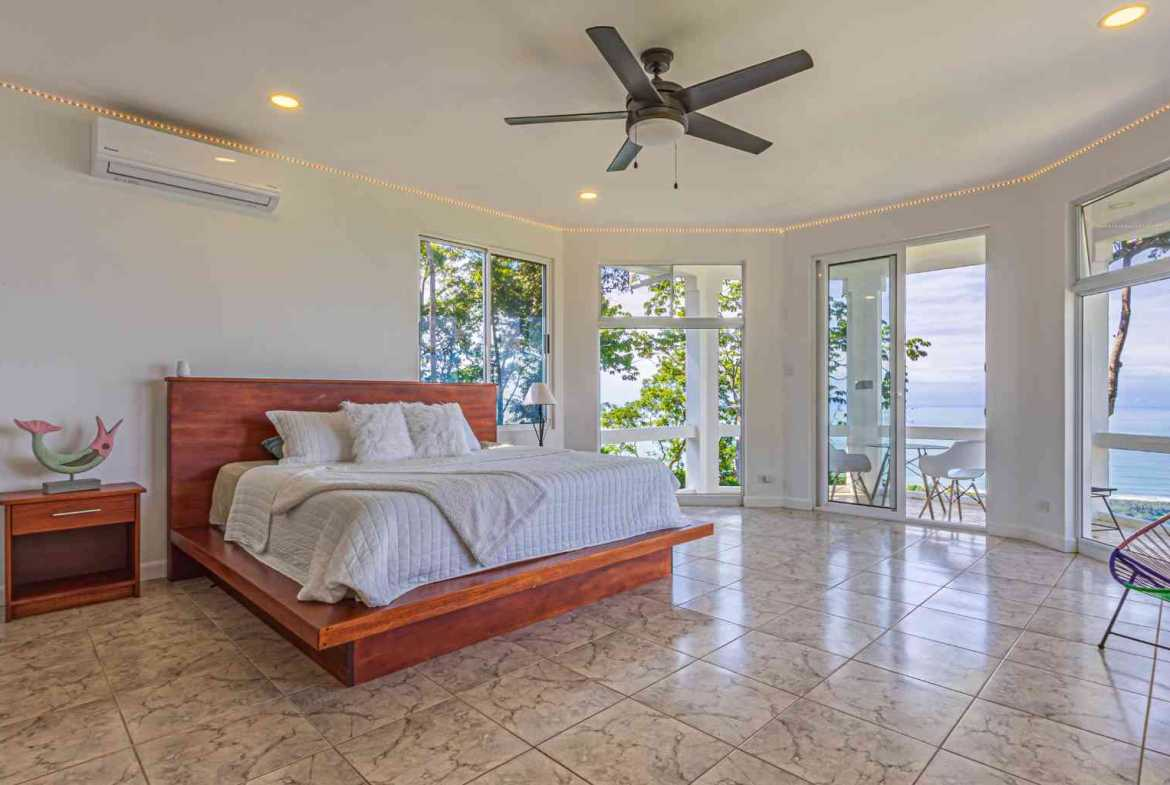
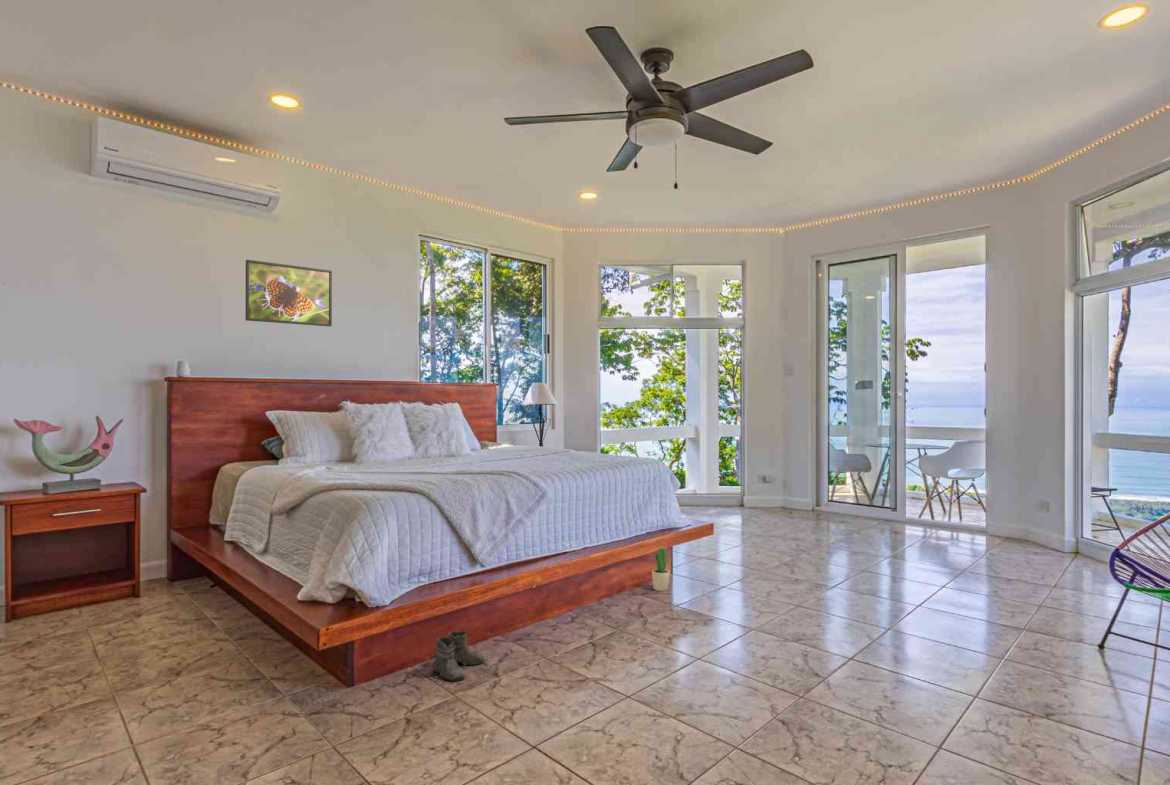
+ boots (457, 653)
+ potted plant (661, 563)
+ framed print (290, 294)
